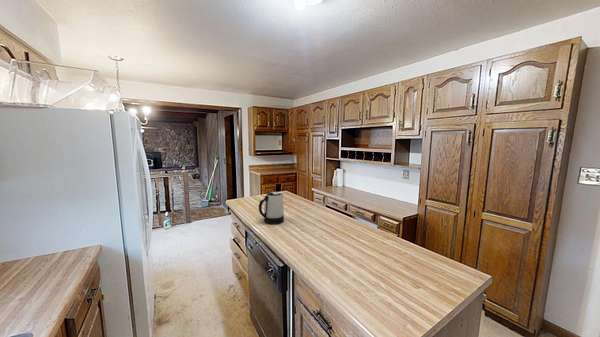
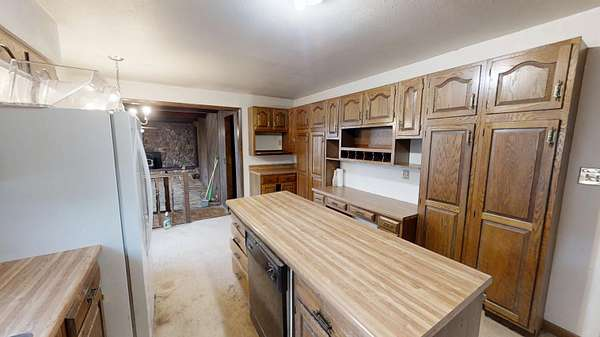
- kettle (271, 207)
